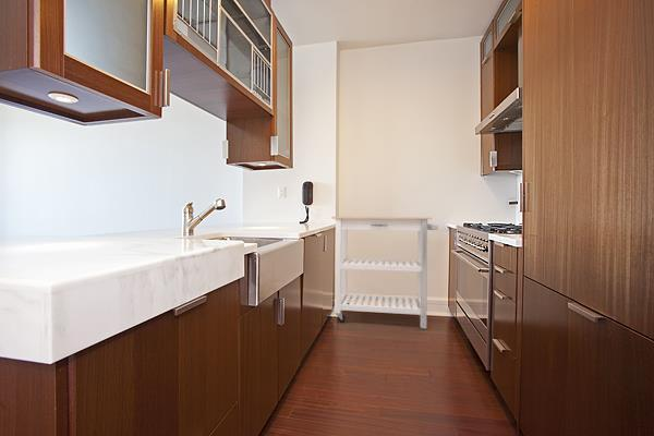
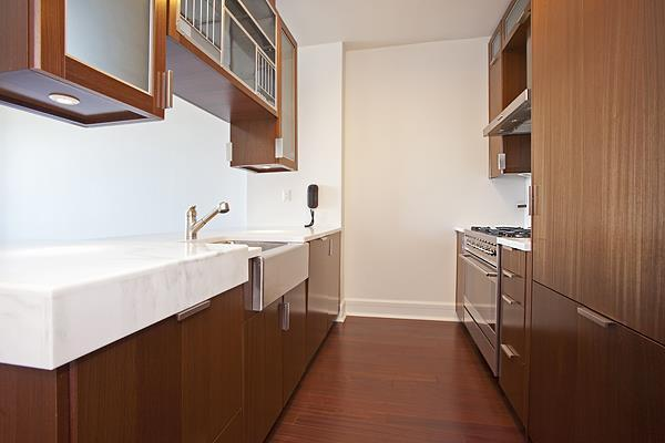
- kitchen cart (384, 267)
